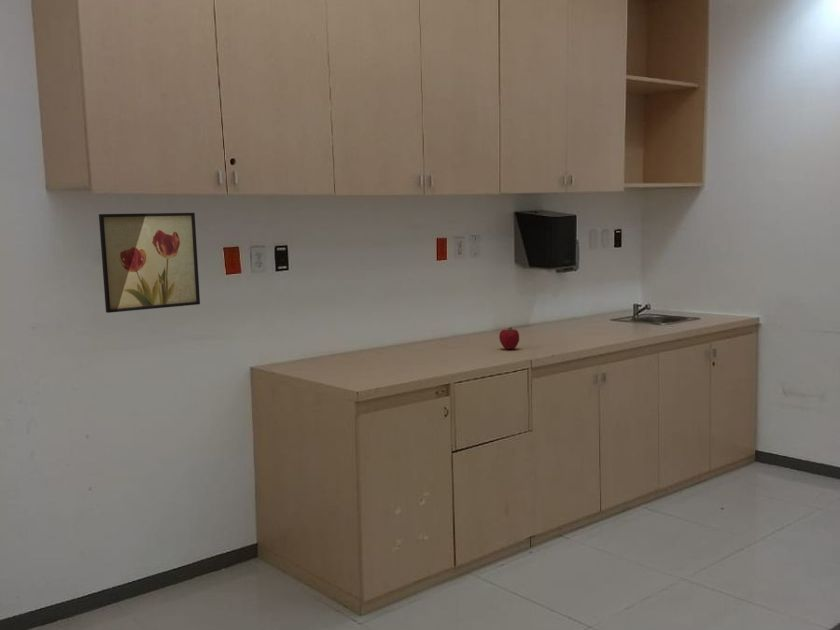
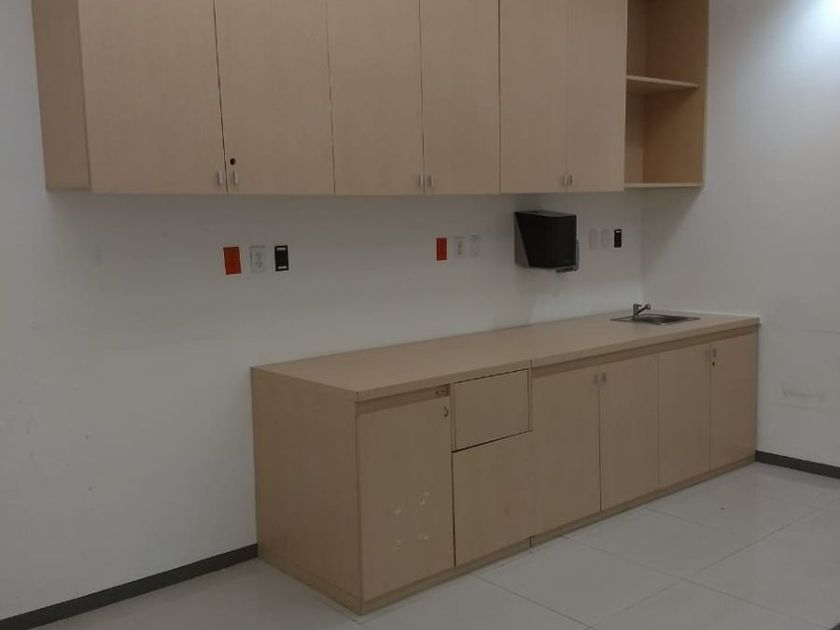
- wall art (150, 261)
- fruit (509, 337)
